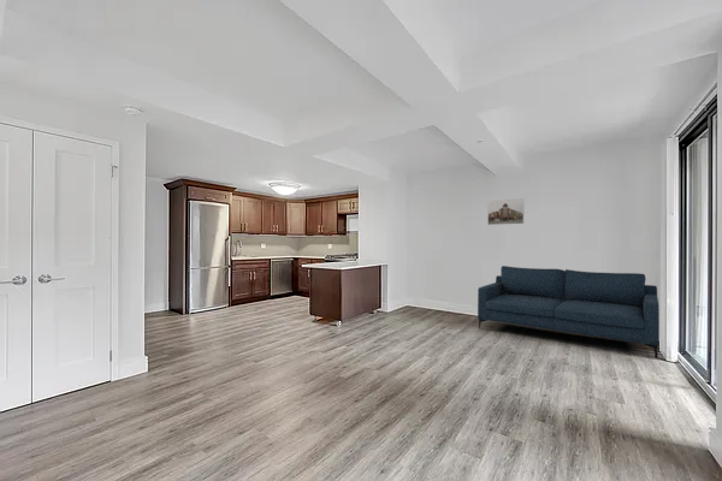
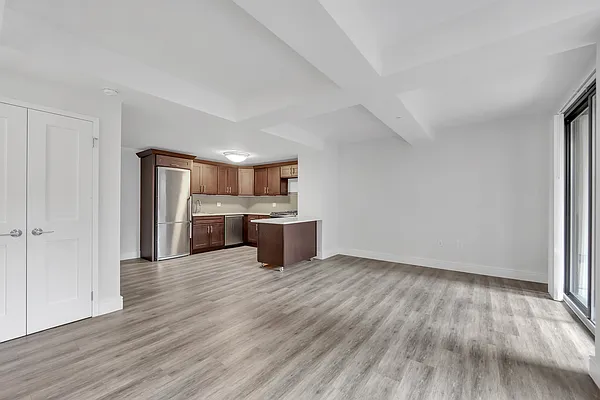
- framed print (504, 212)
- sofa (561, 302)
